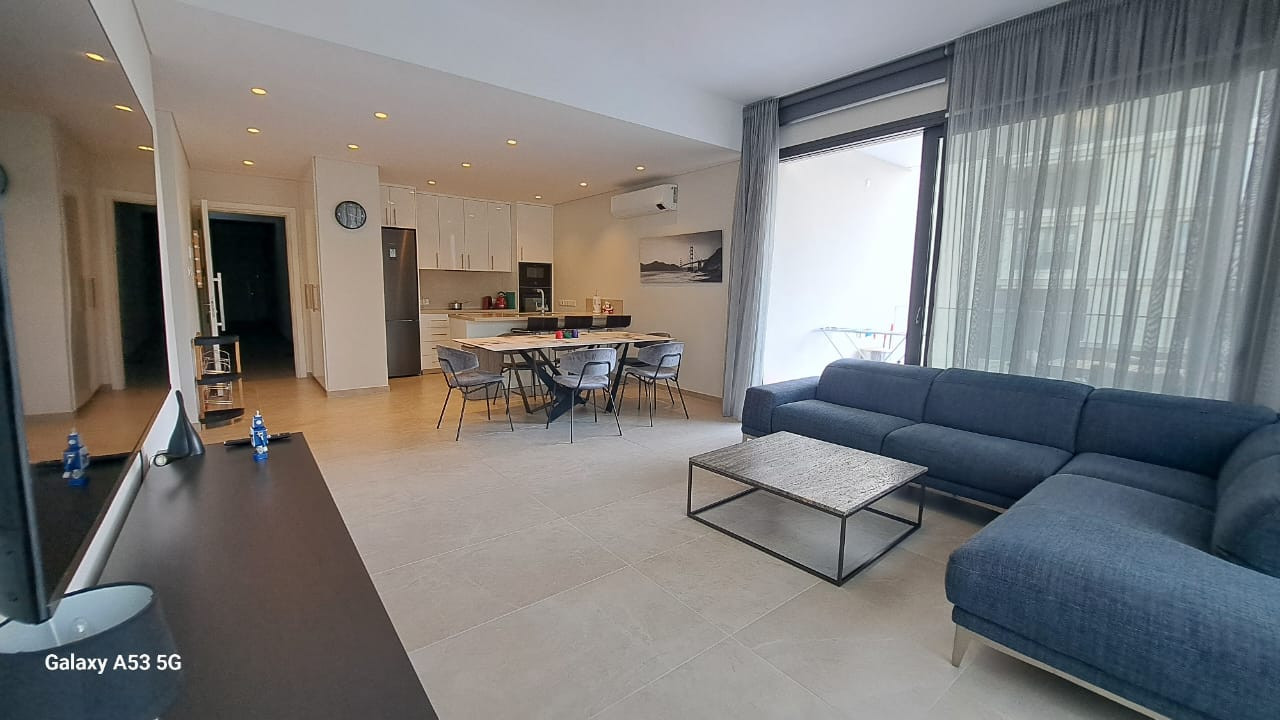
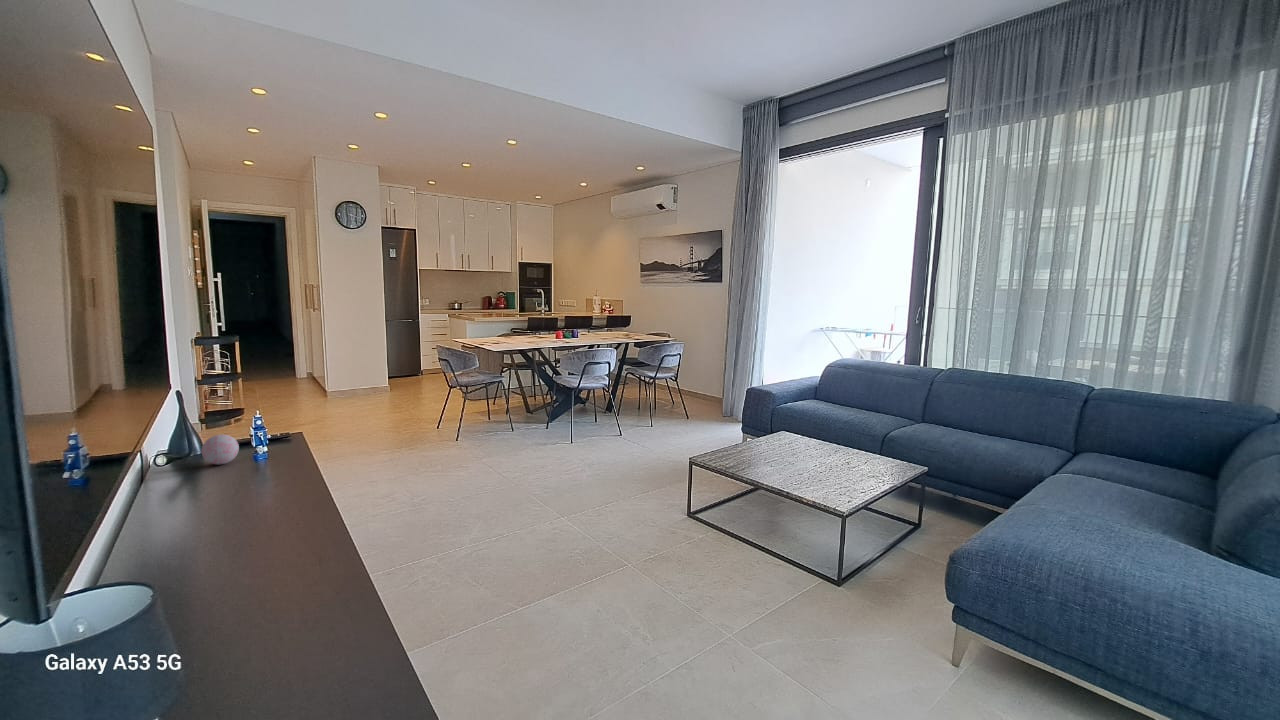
+ decorative ball (220, 449)
